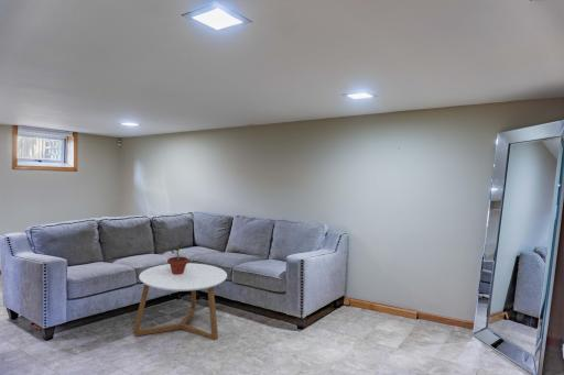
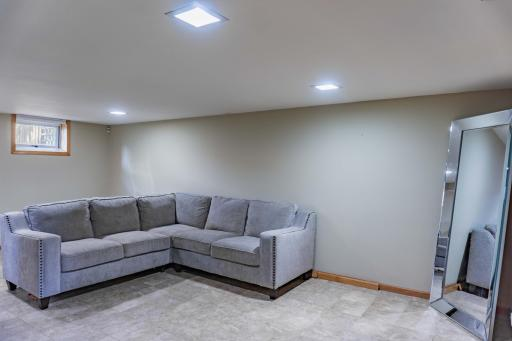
- coffee table (192, 301)
- potted plant (177, 256)
